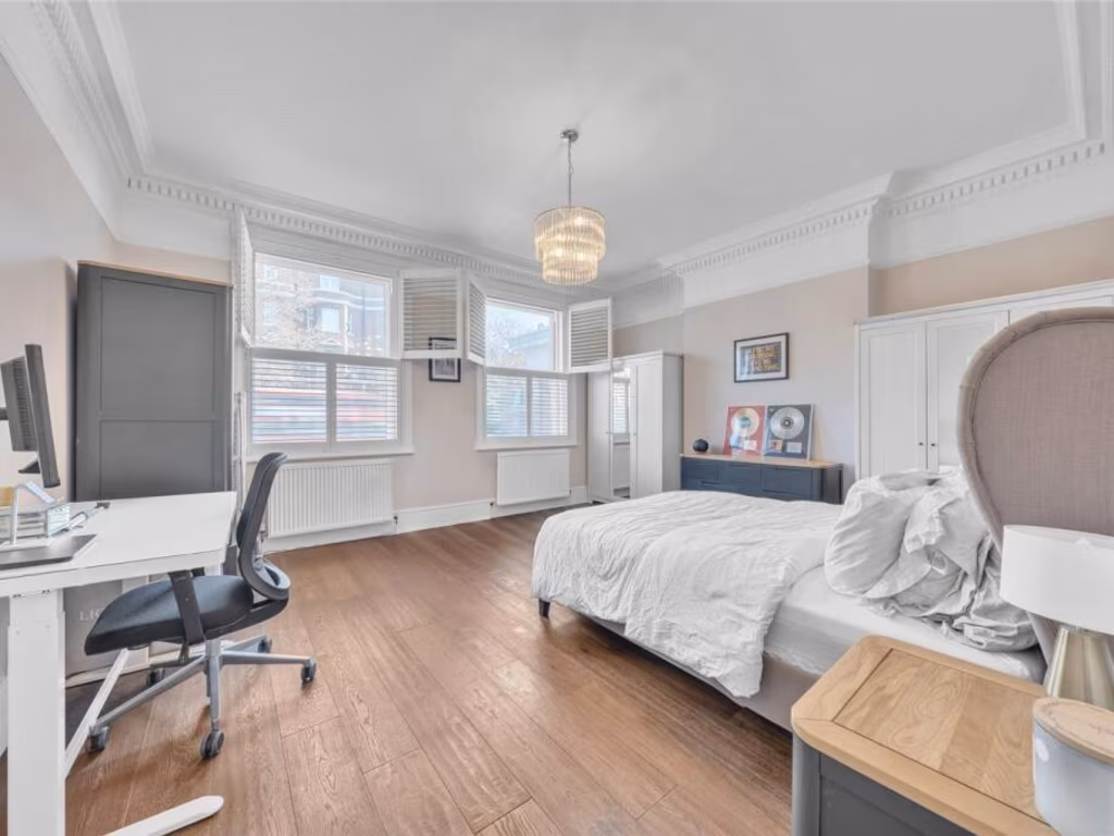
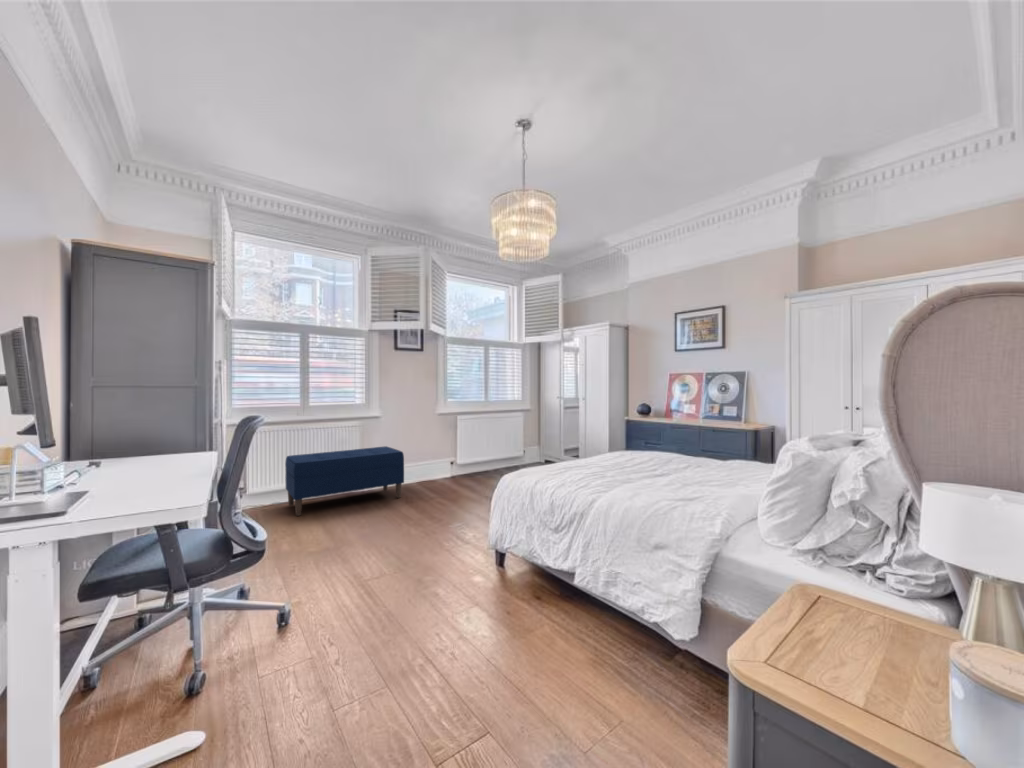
+ bench (346, 477)
